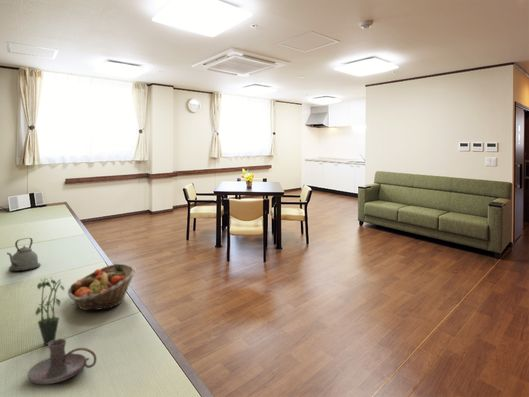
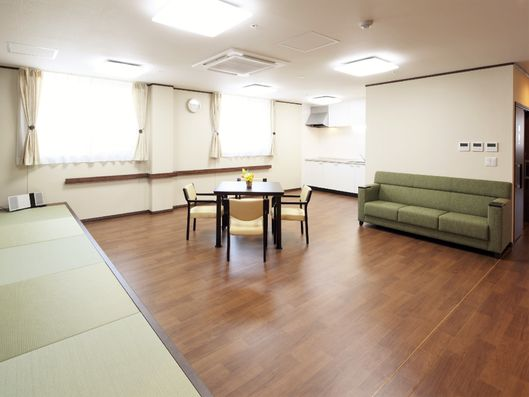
- potted plant (51, 309)
- candle holder (63, 358)
- fruit basket (103, 285)
- kettle (23, 253)
